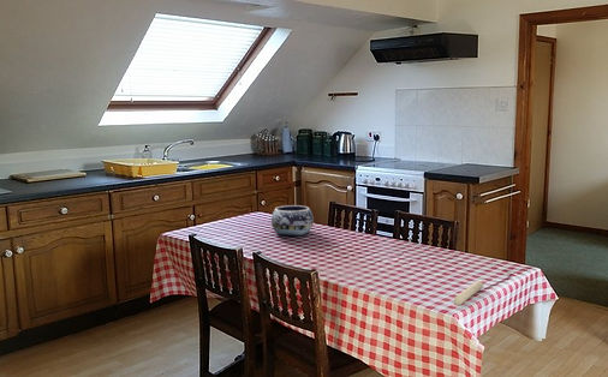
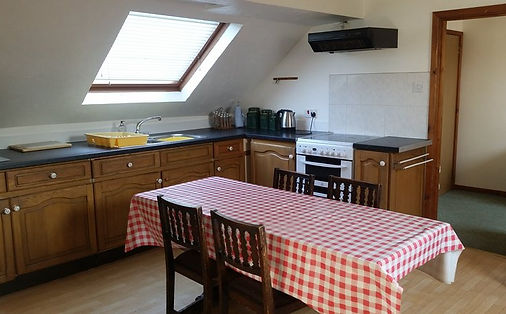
- decorative bowl (292, 220)
- candle (469, 292)
